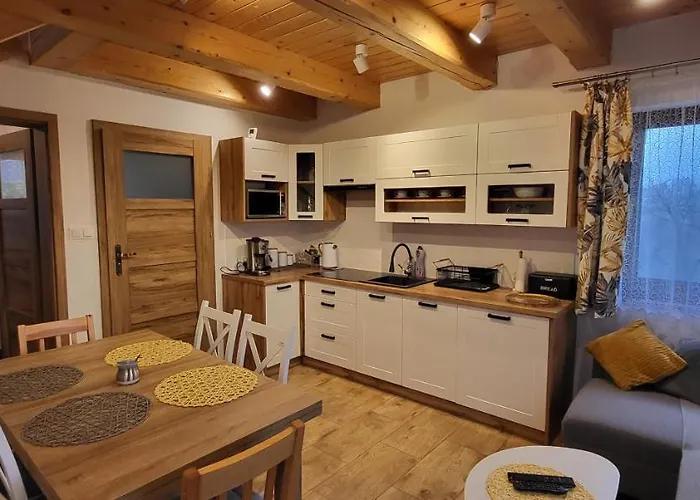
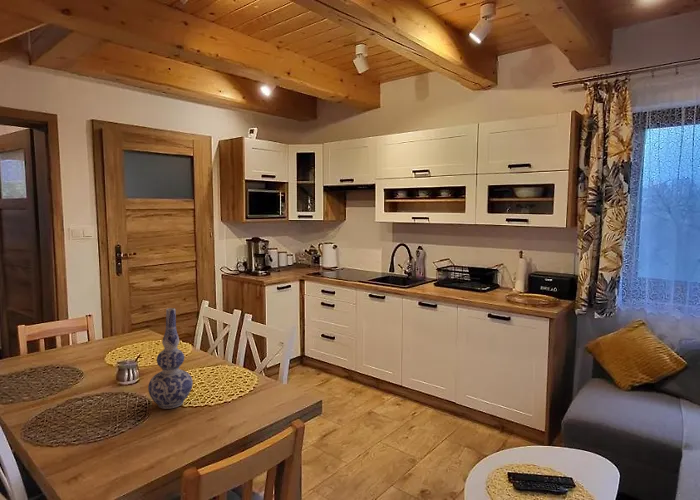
+ vase (170, 356)
